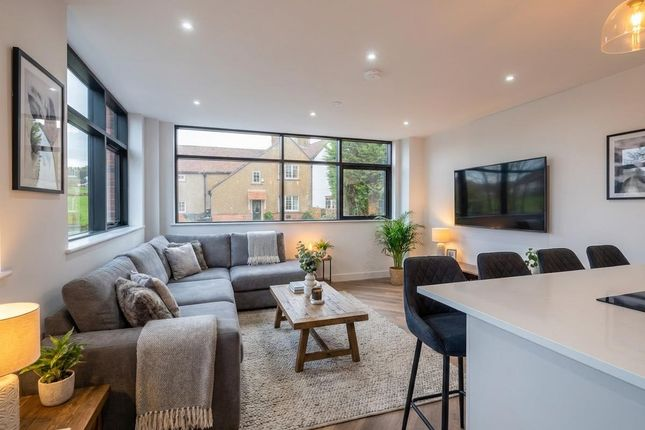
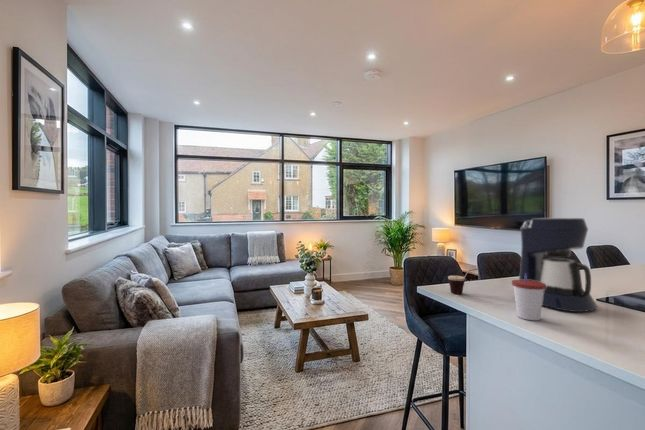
+ cup (463, 280)
+ coffee maker (554, 259)
+ cup (528, 295)
